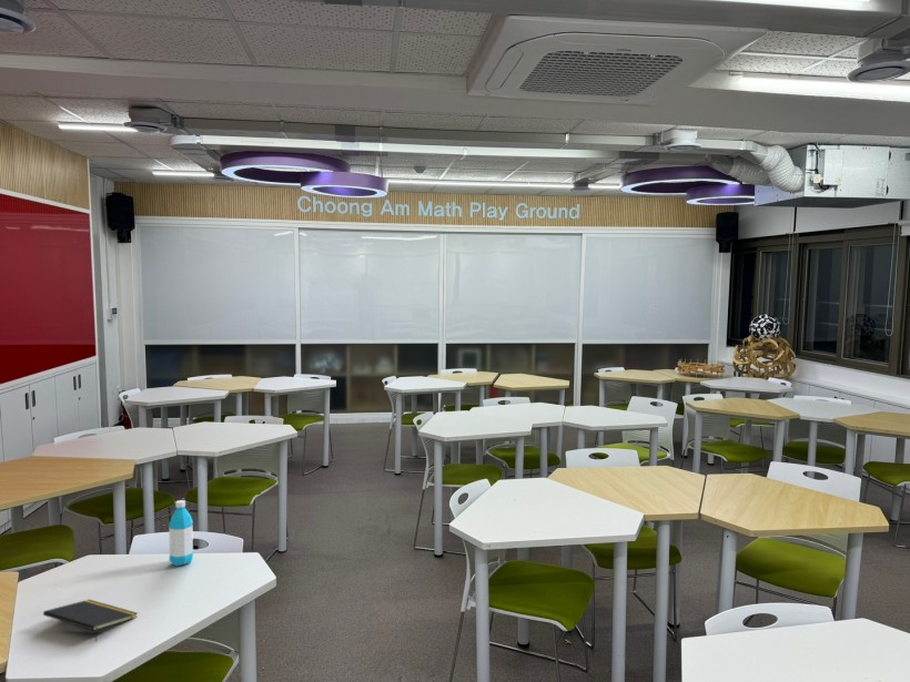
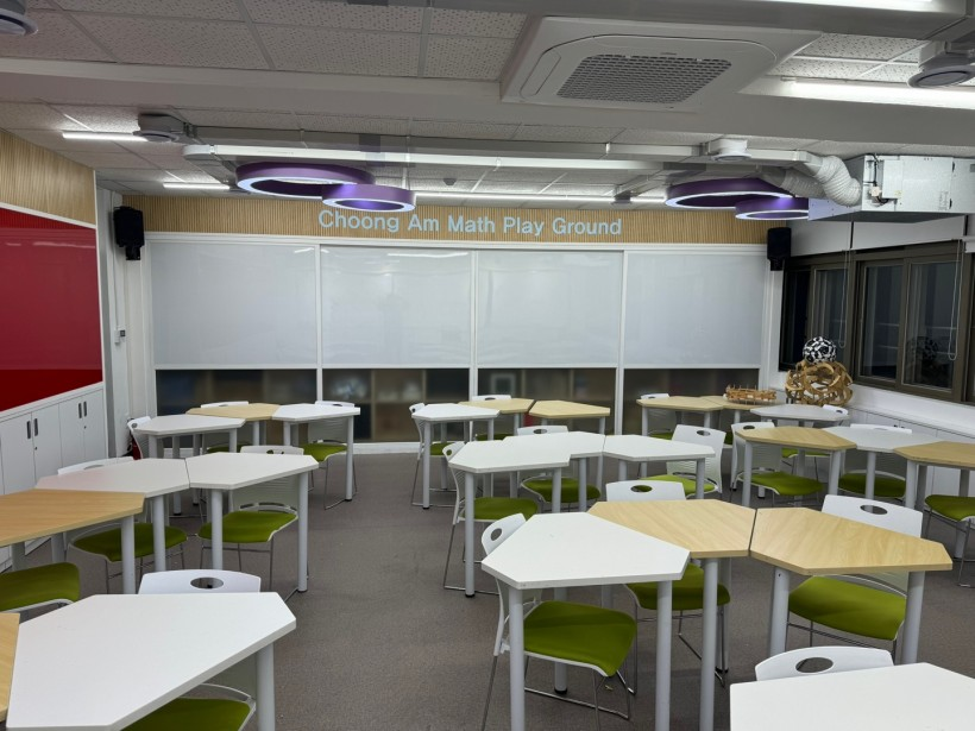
- water bottle (181, 531)
- notepad (91, 613)
